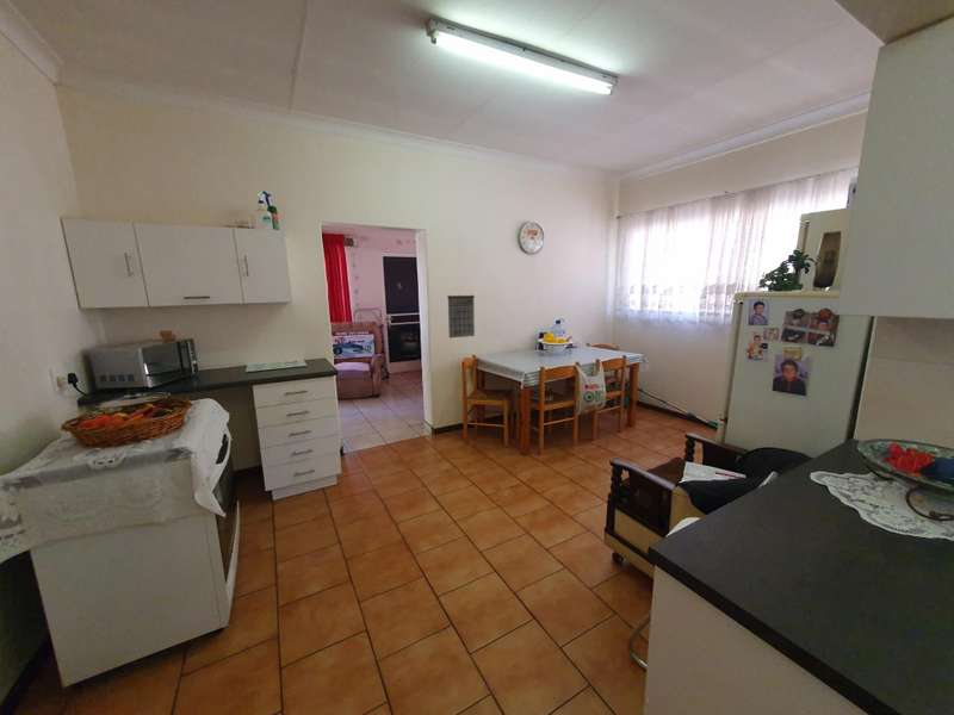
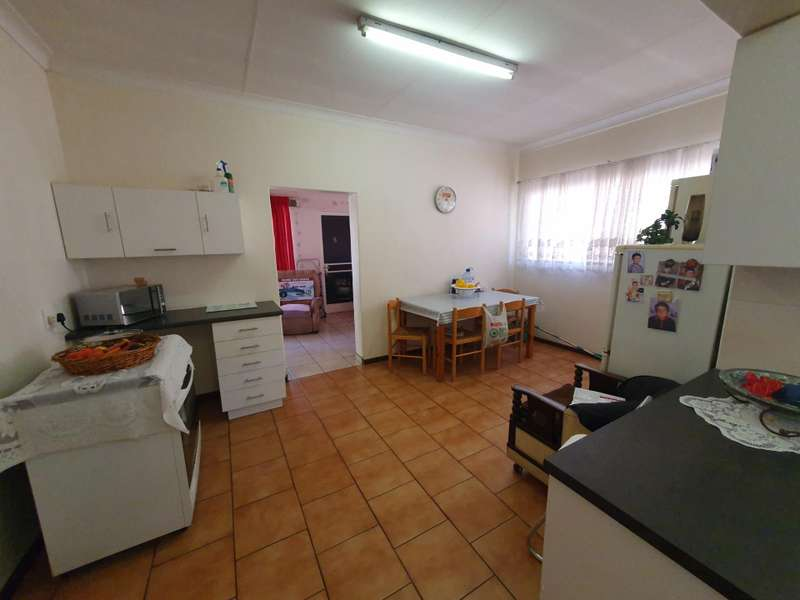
- calendar (461, 311)
